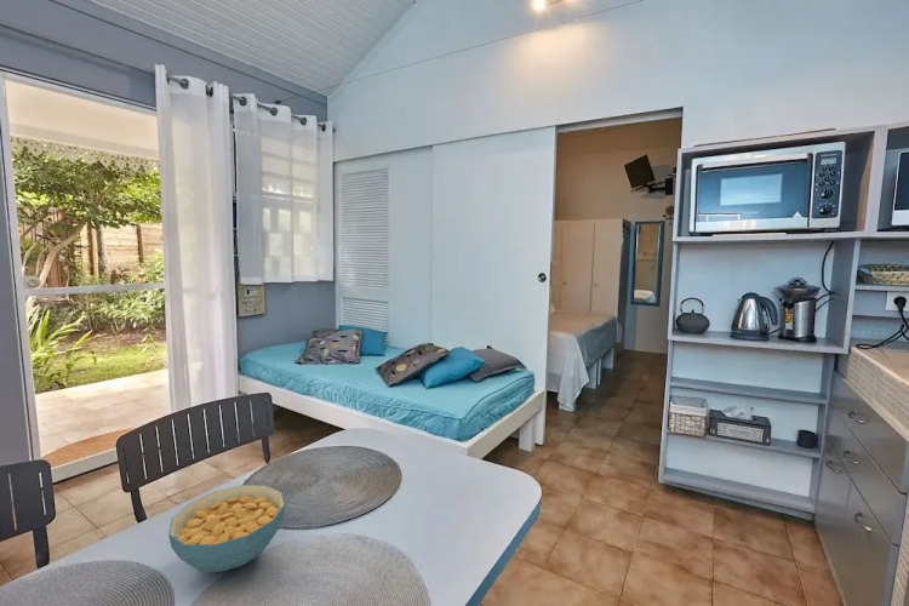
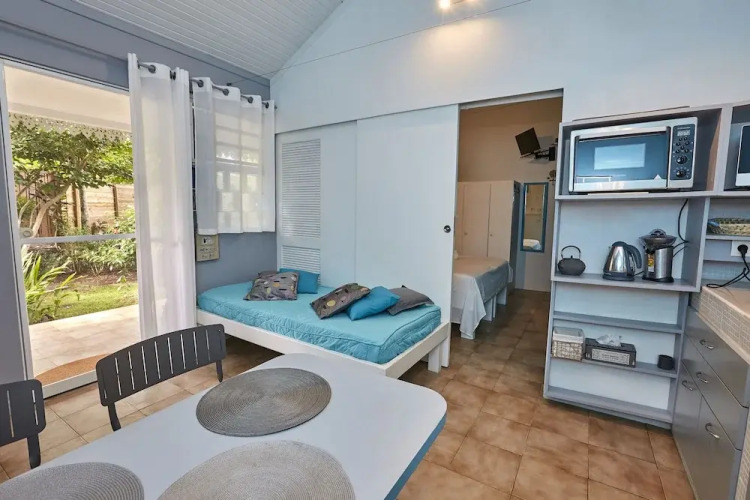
- cereal bowl (230, 534)
